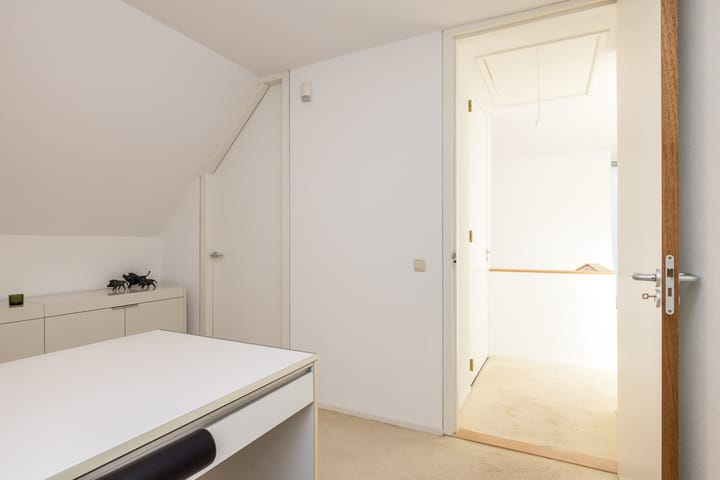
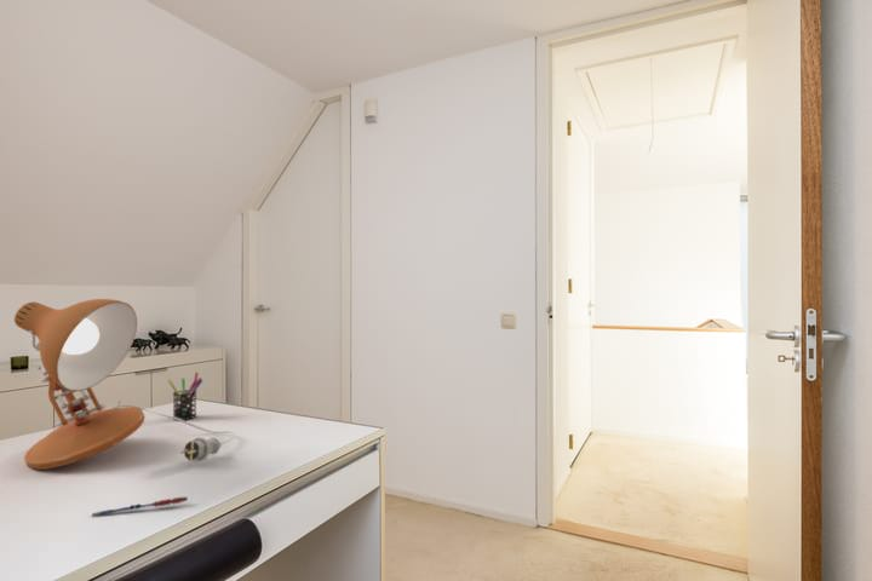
+ pen (140, 505)
+ pen holder (185, 395)
+ desk lamp (121, 361)
